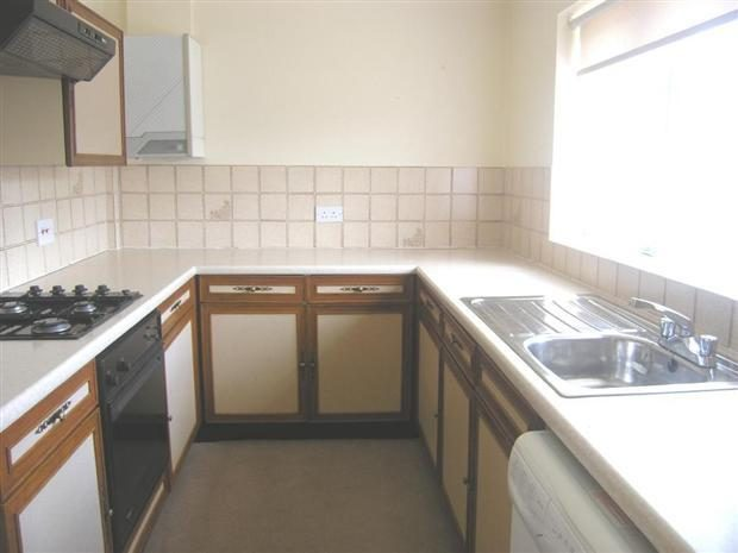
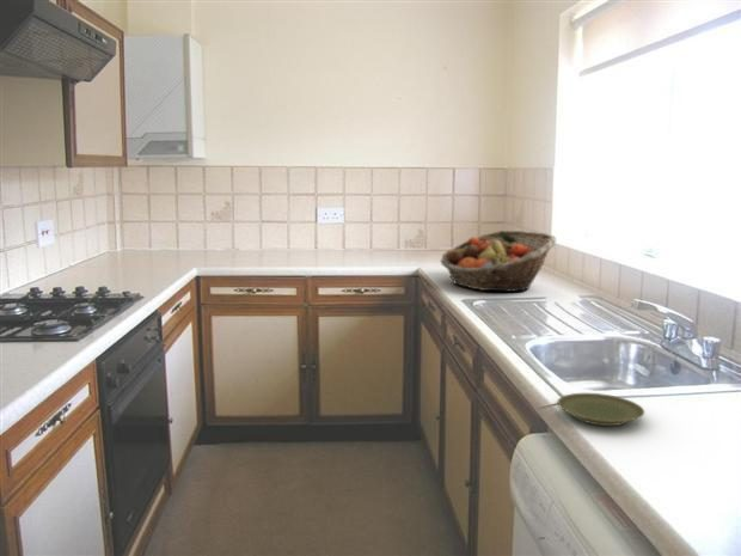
+ plate (599, 410)
+ fruit basket (496, 258)
